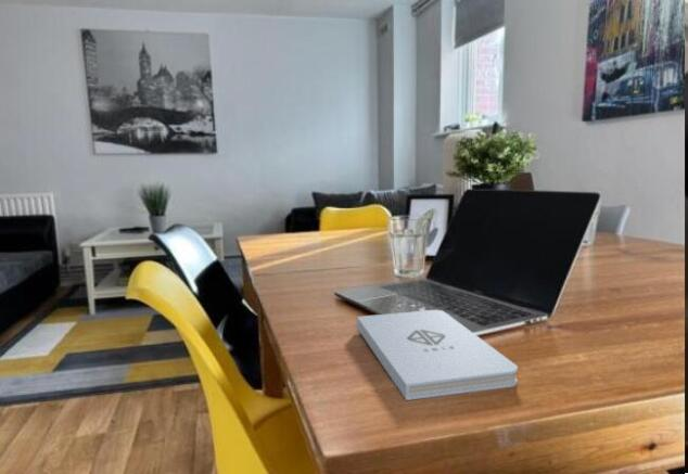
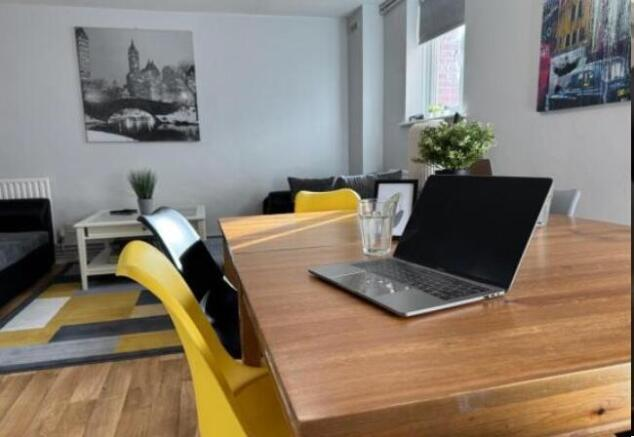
- notepad (426, 345)
